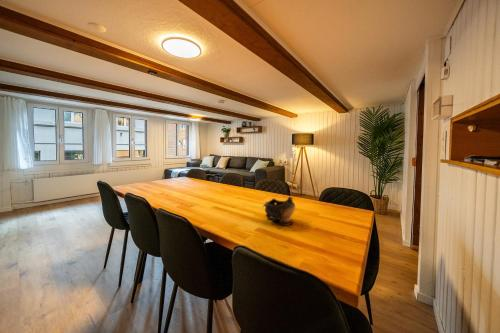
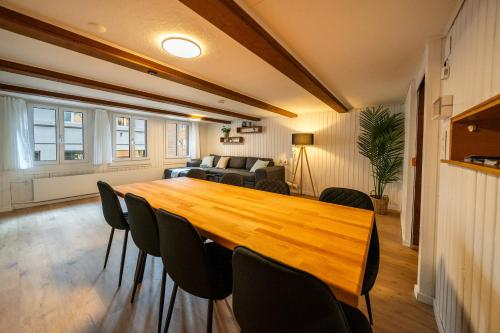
- decorative bowl (278, 209)
